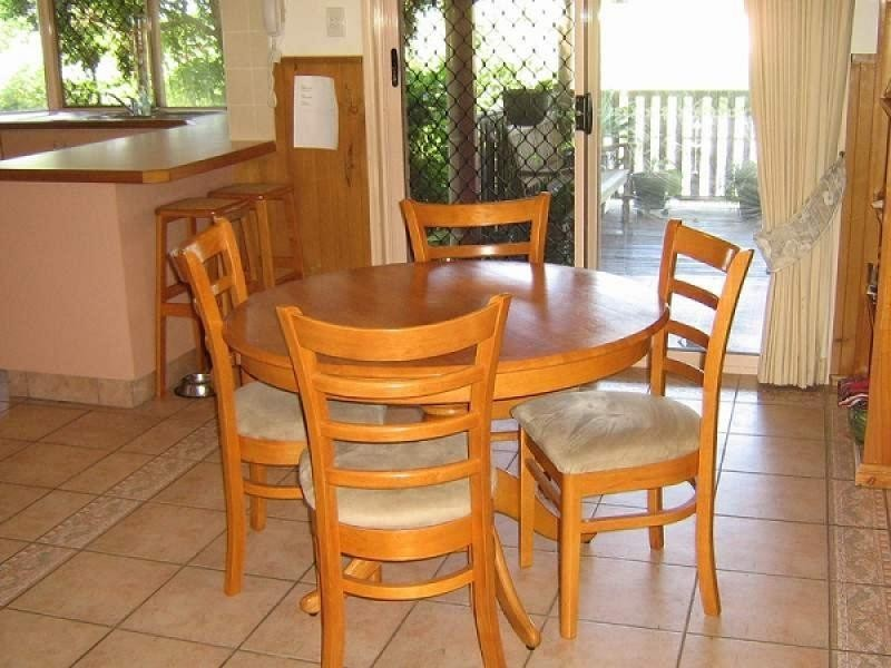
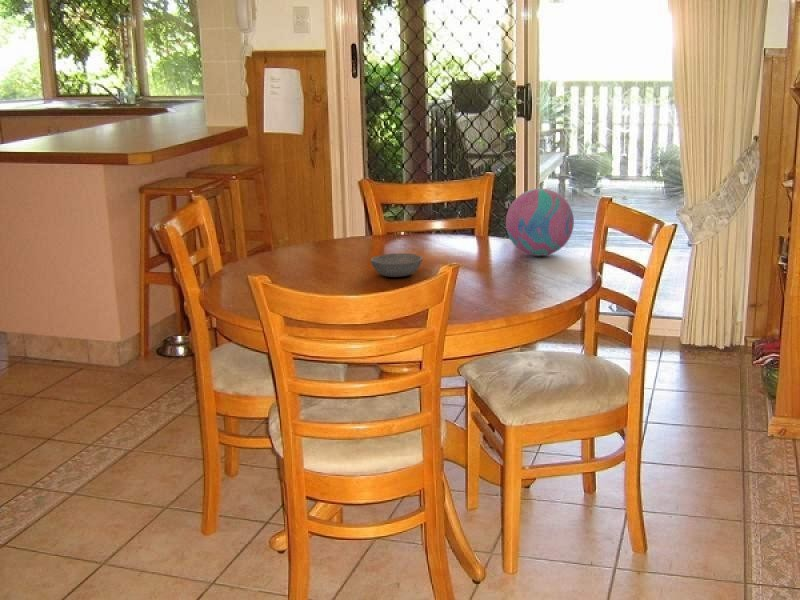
+ bowl (396, 266)
+ decorative ball (539, 222)
